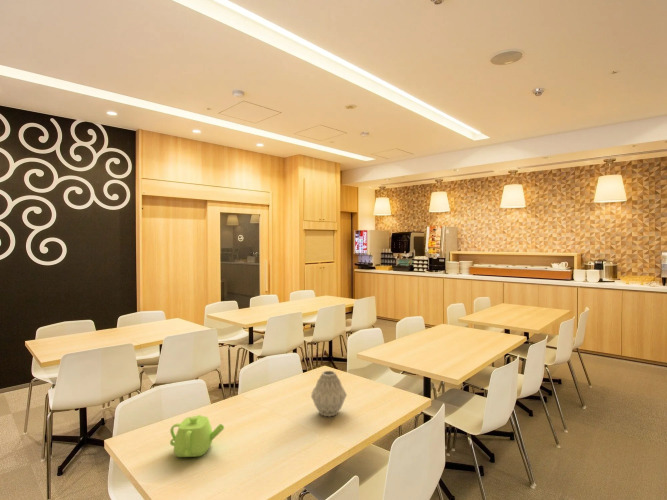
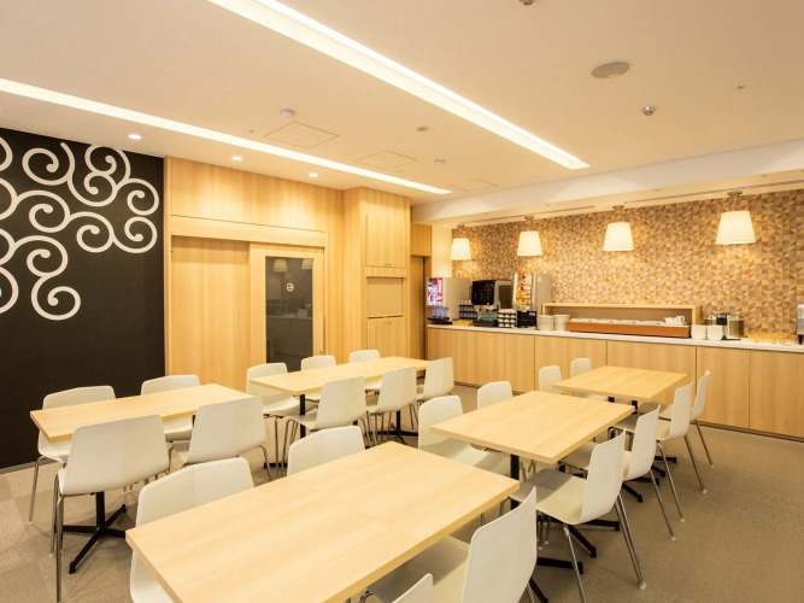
- vase (328, 392)
- teapot (197, 433)
